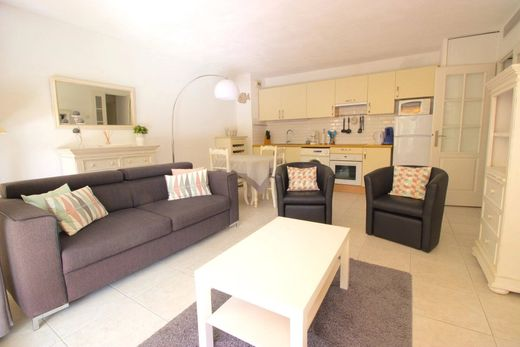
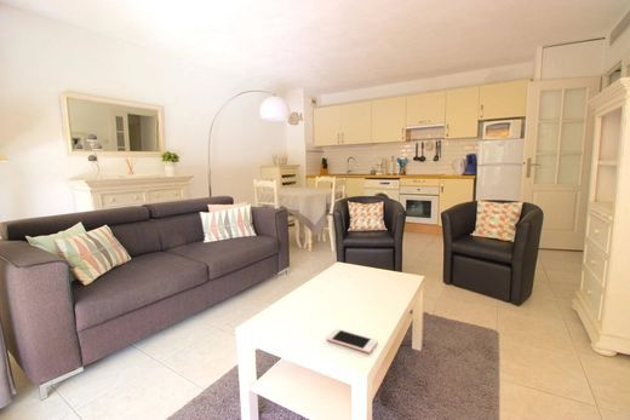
+ cell phone (351, 340)
